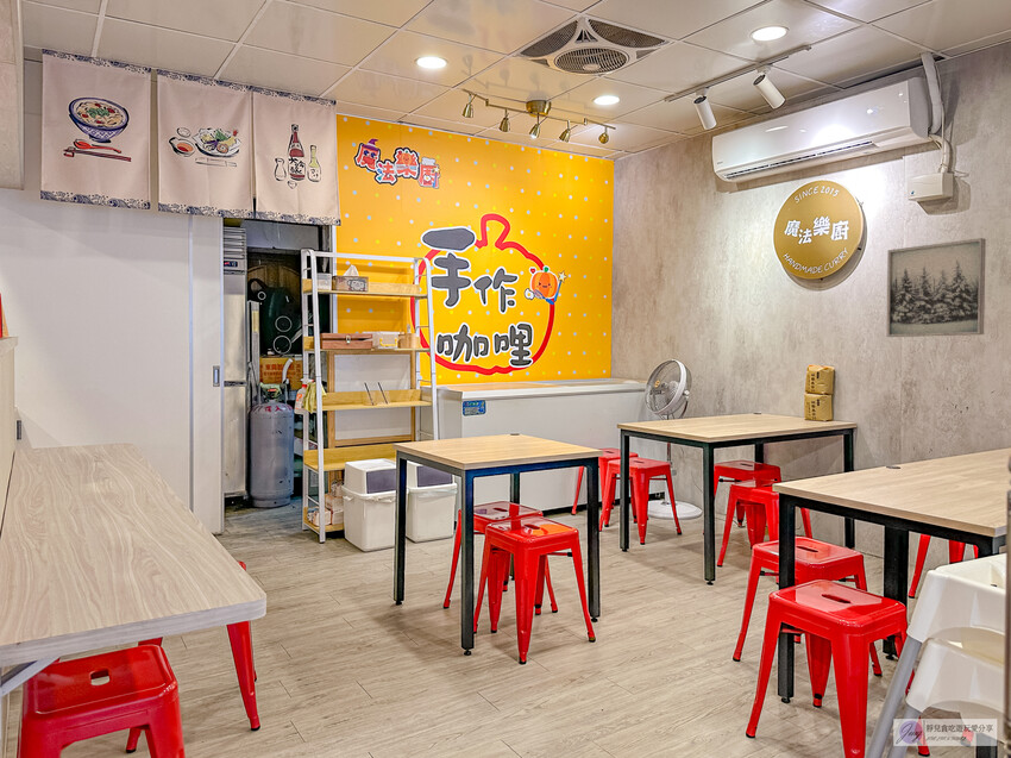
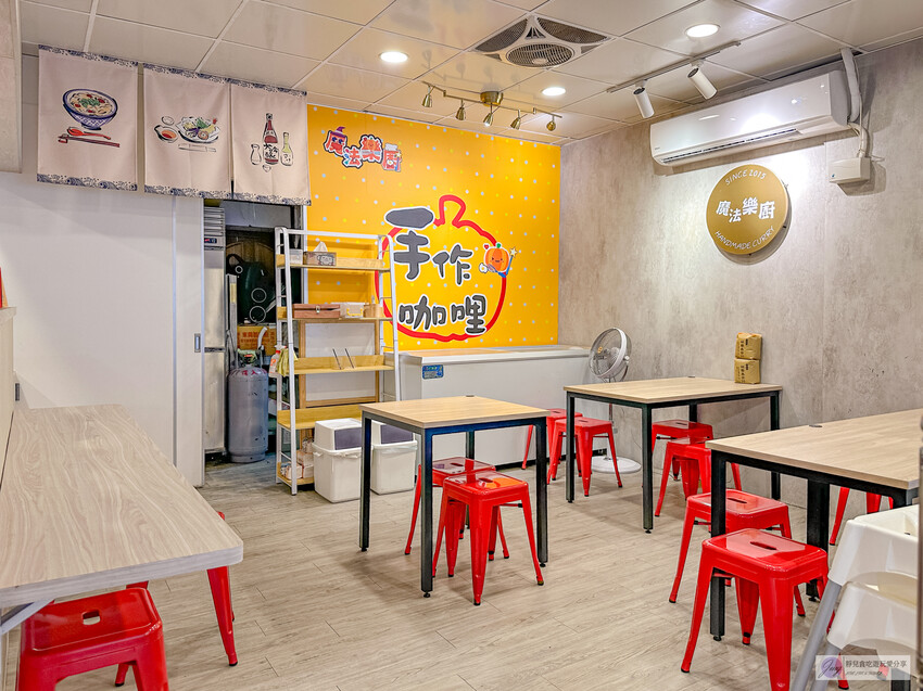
- wall art (932, 290)
